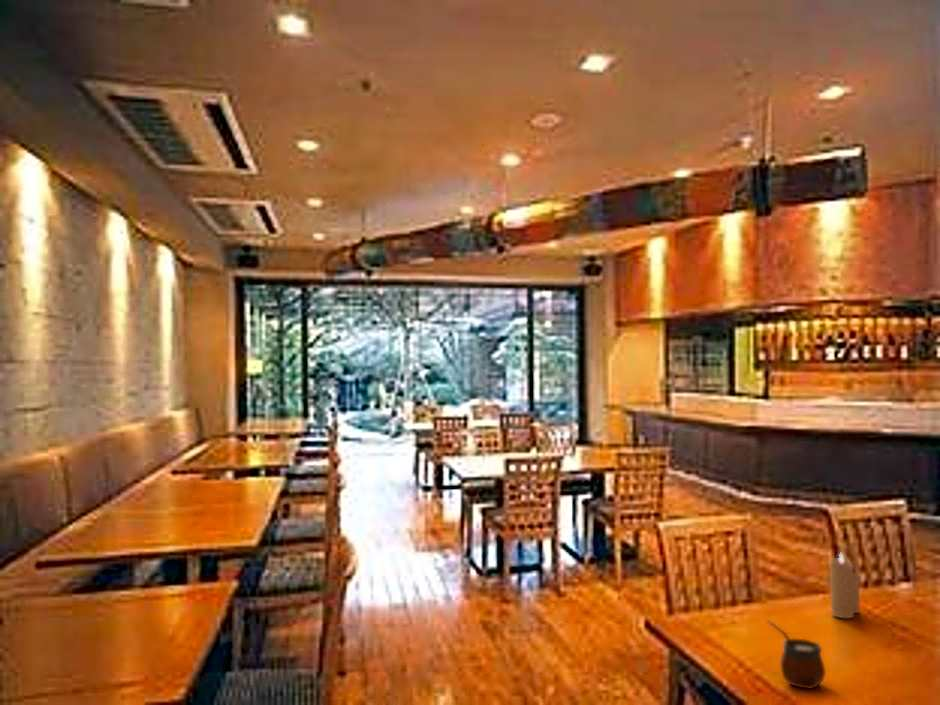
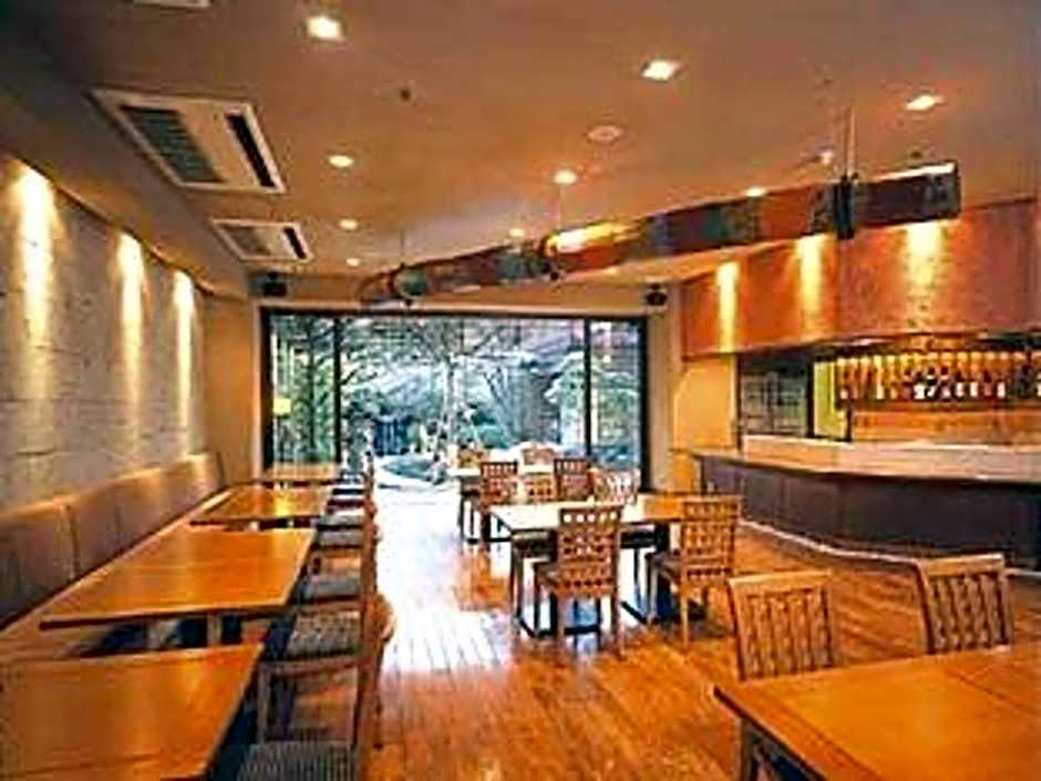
- gourd (795, 653)
- candle (844, 581)
